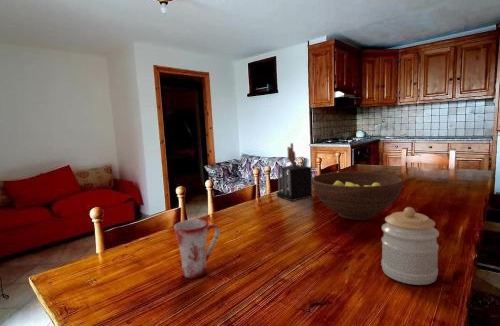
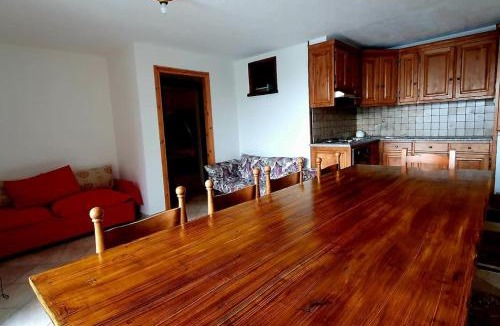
- mug (199, 246)
- jar (408, 240)
- fruit bowl (355, 197)
- knife block (291, 170)
